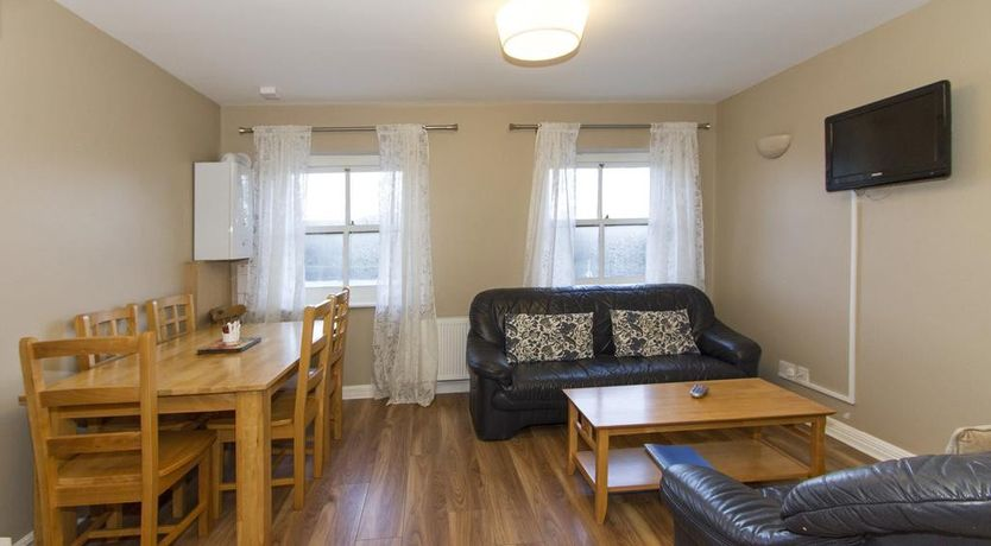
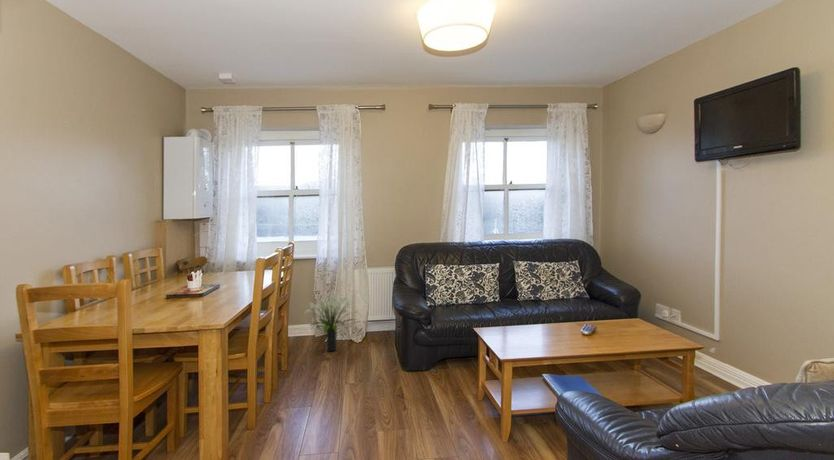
+ potted plant (333, 322)
